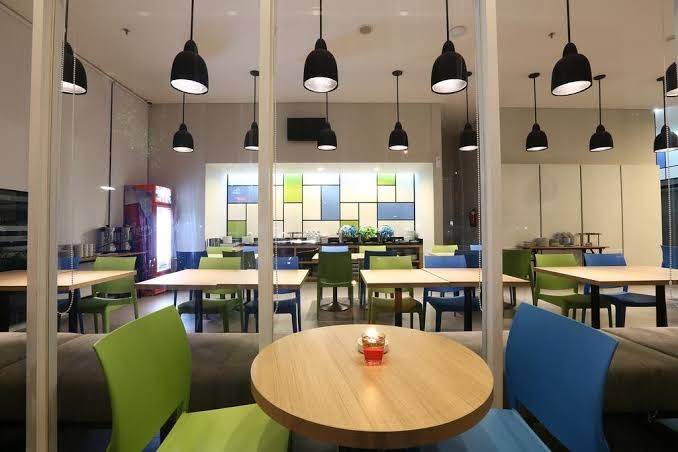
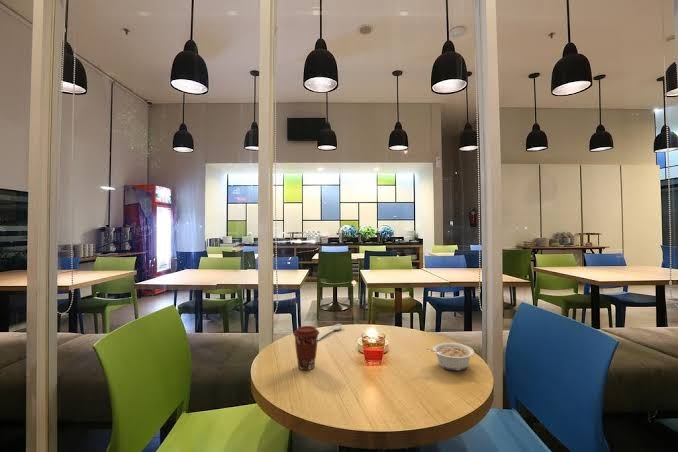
+ legume (452, 356)
+ spoon (329, 331)
+ coffee cup (306, 347)
